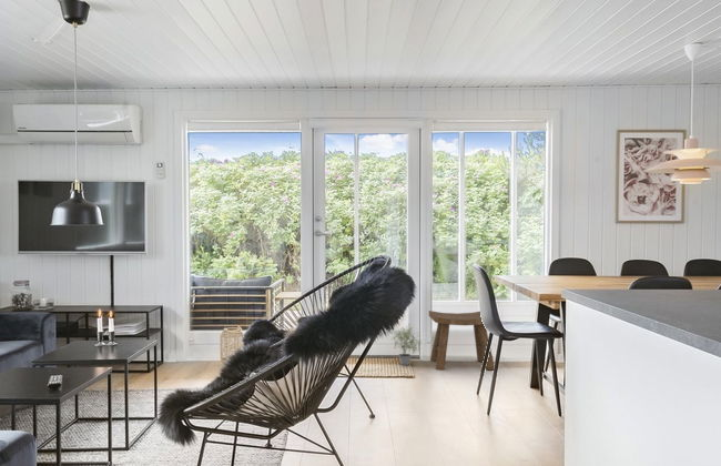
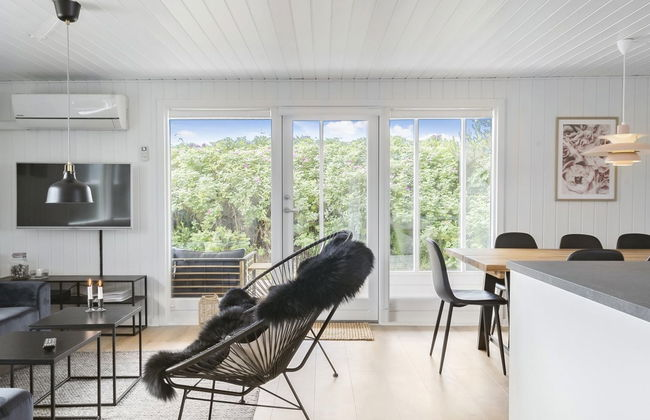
- stool (475, 338)
- potted plant (406, 342)
